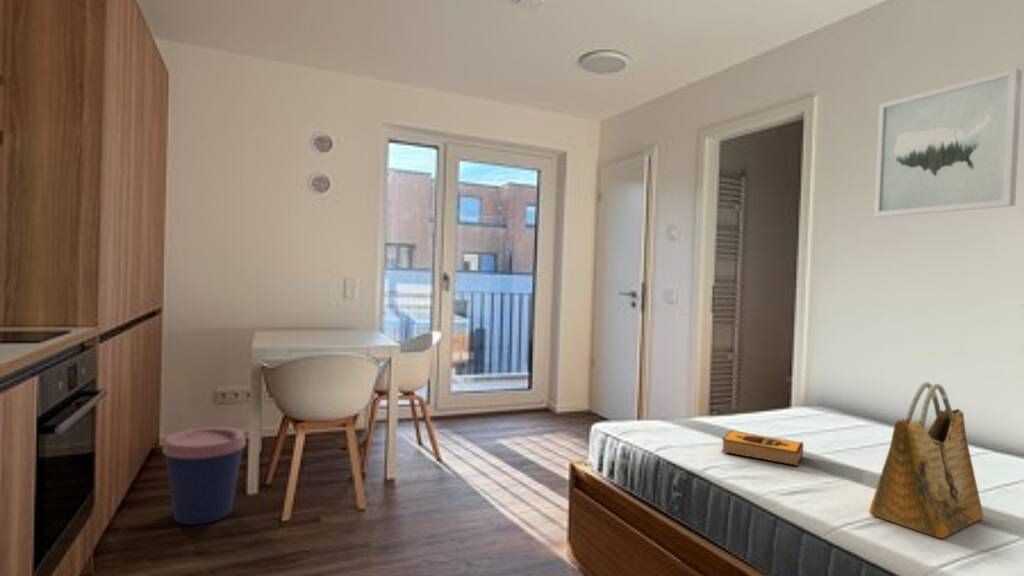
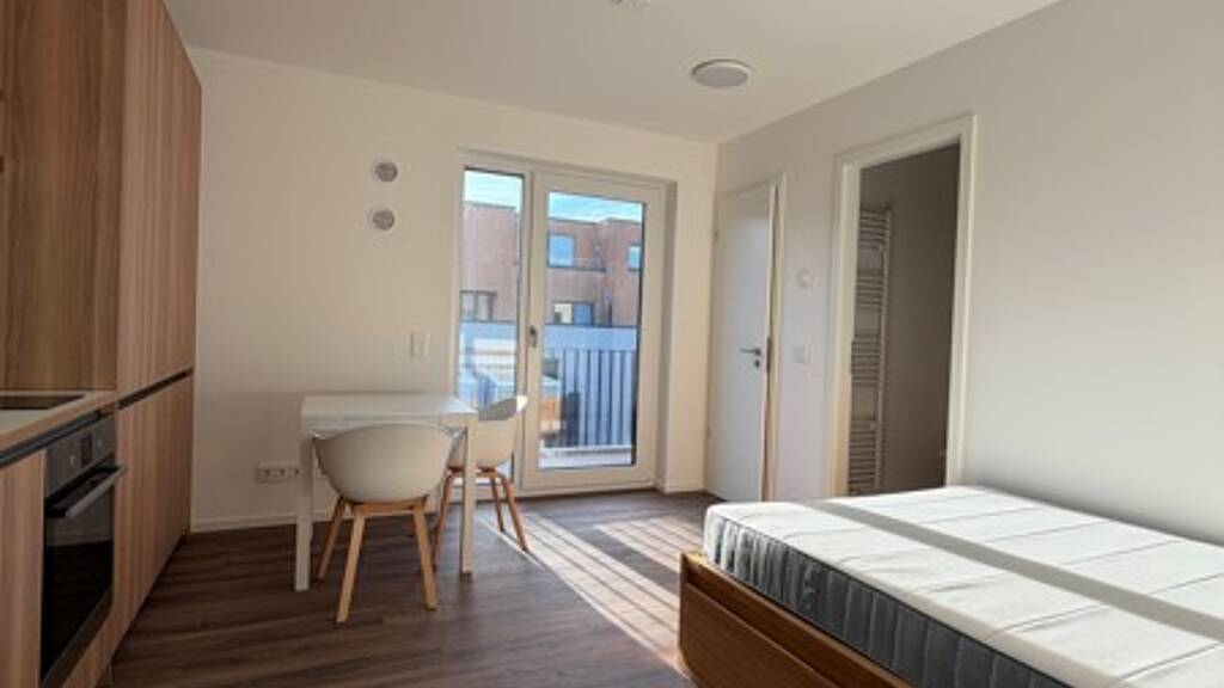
- grocery bag (929, 449)
- hardback book (762, 446)
- wall art (940, 150)
- coffee cup (204, 475)
